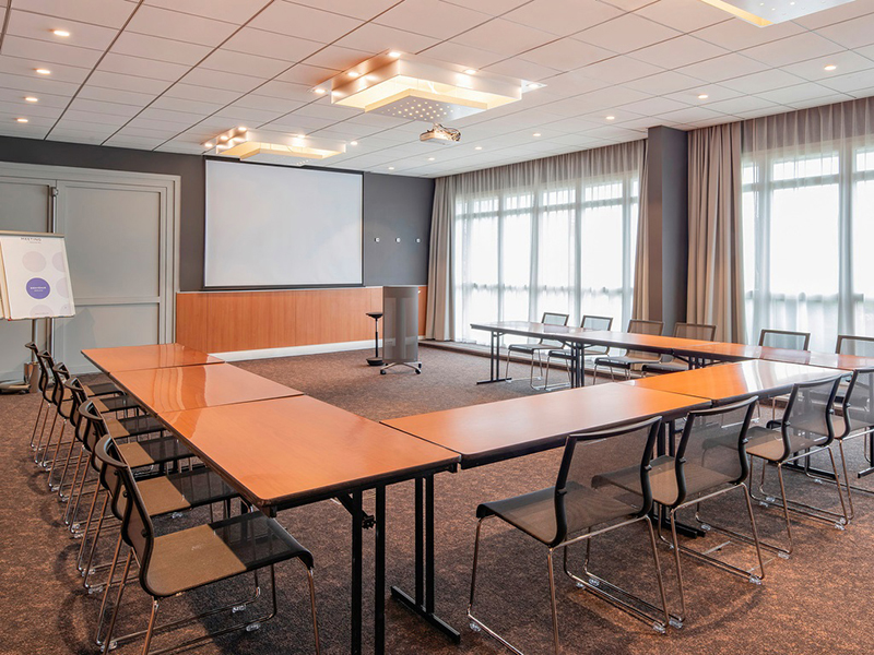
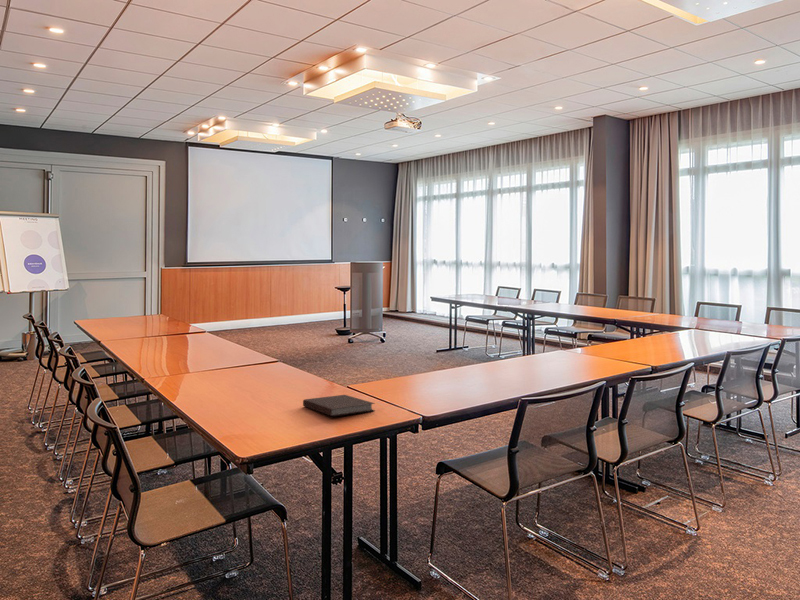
+ notebook (338, 404)
